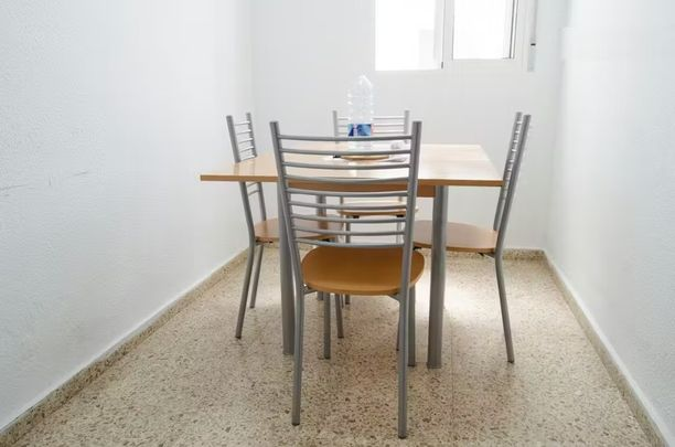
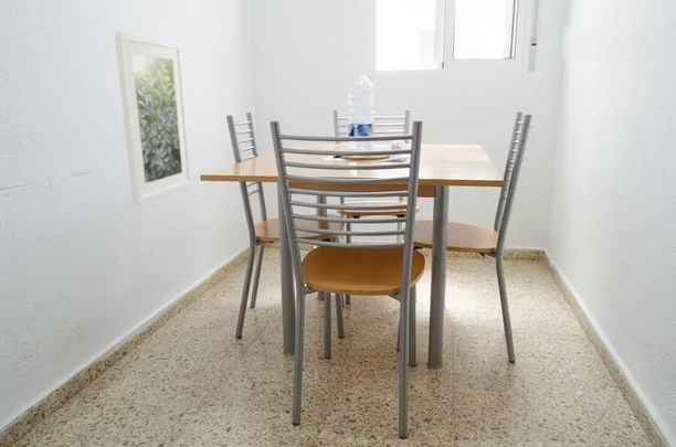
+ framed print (158, 119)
